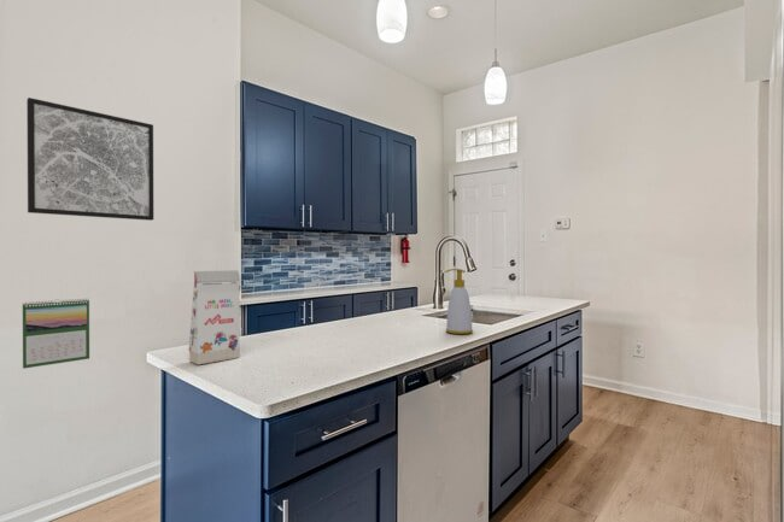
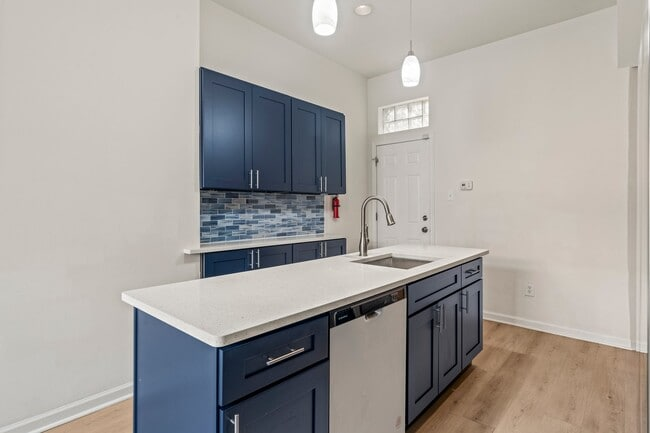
- calendar (57, 330)
- gift box (215, 315)
- wall art (95, 164)
- soap bottle (458, 300)
